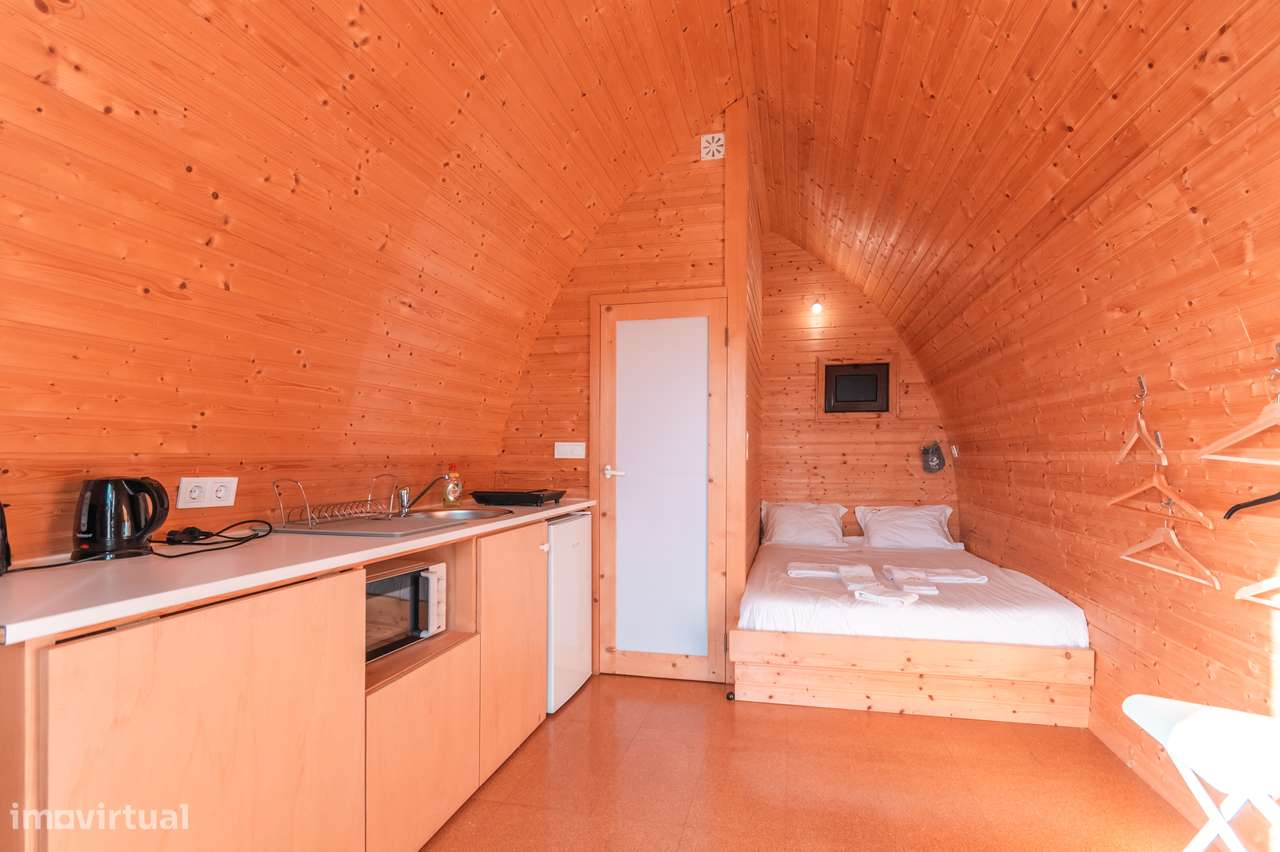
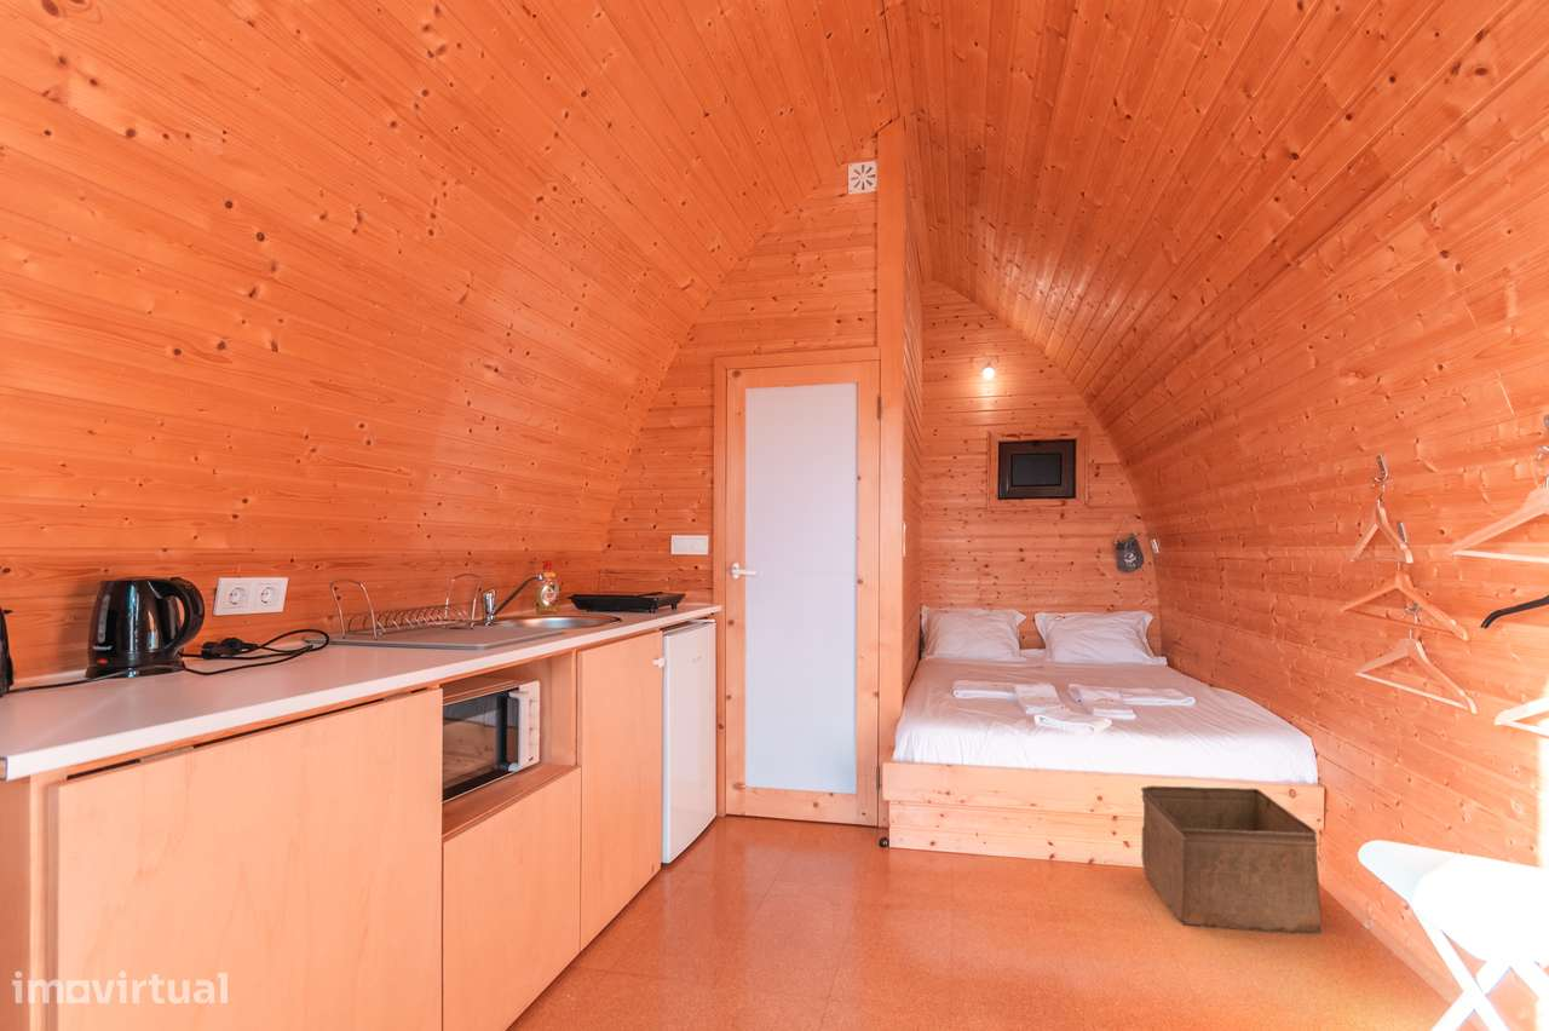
+ storage bin (1222, 853)
